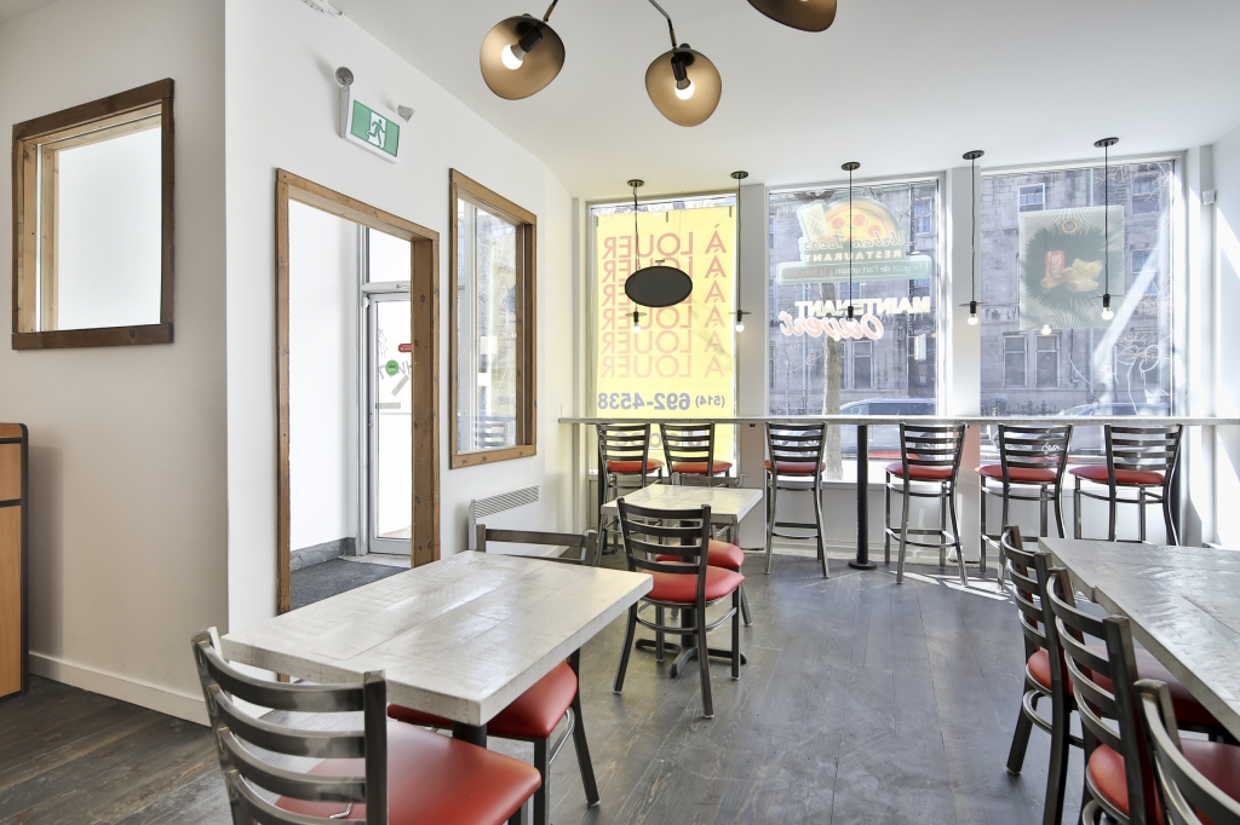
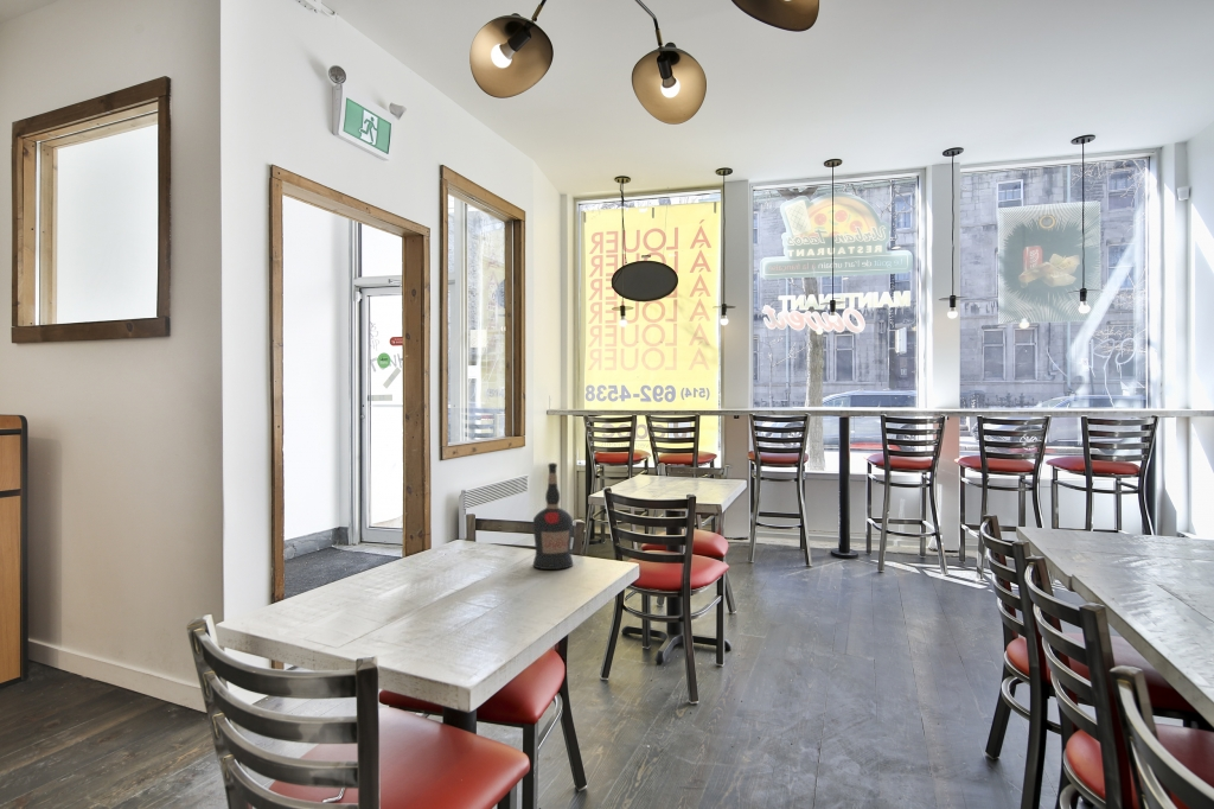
+ liquor bottle (552, 514)
